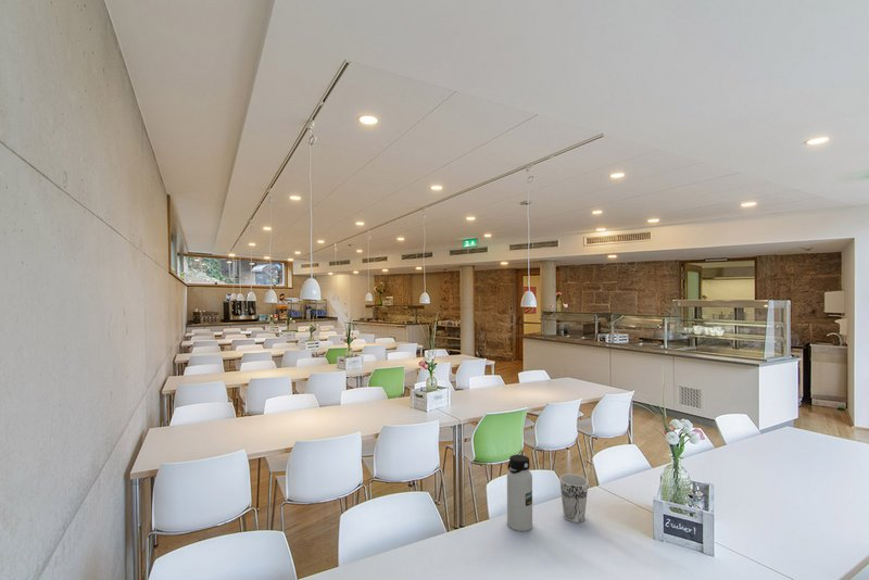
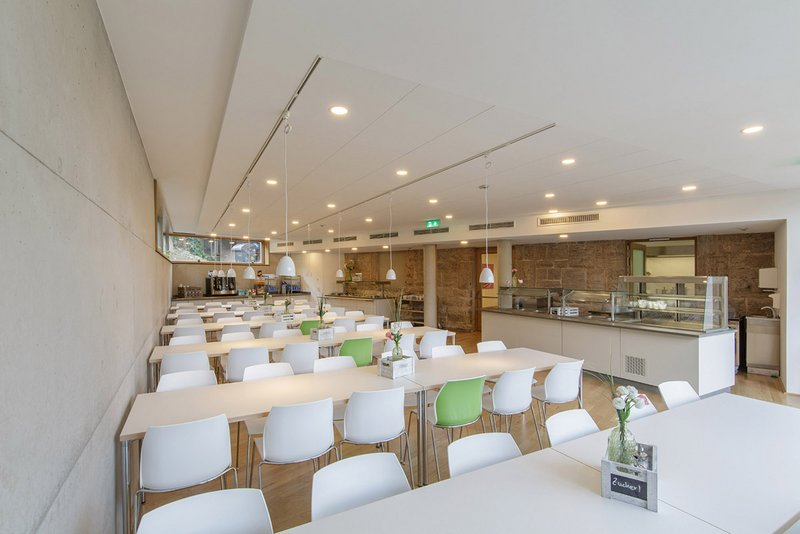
- water bottle (519, 491)
- cup (574, 497)
